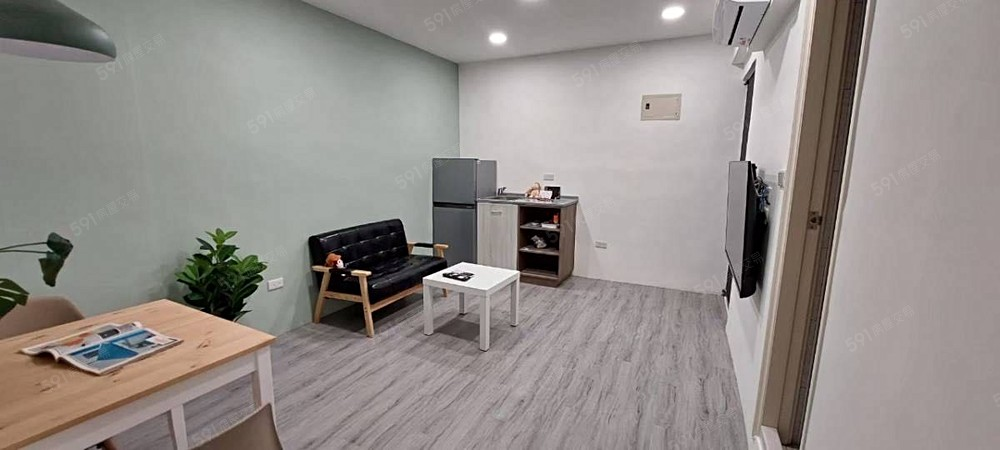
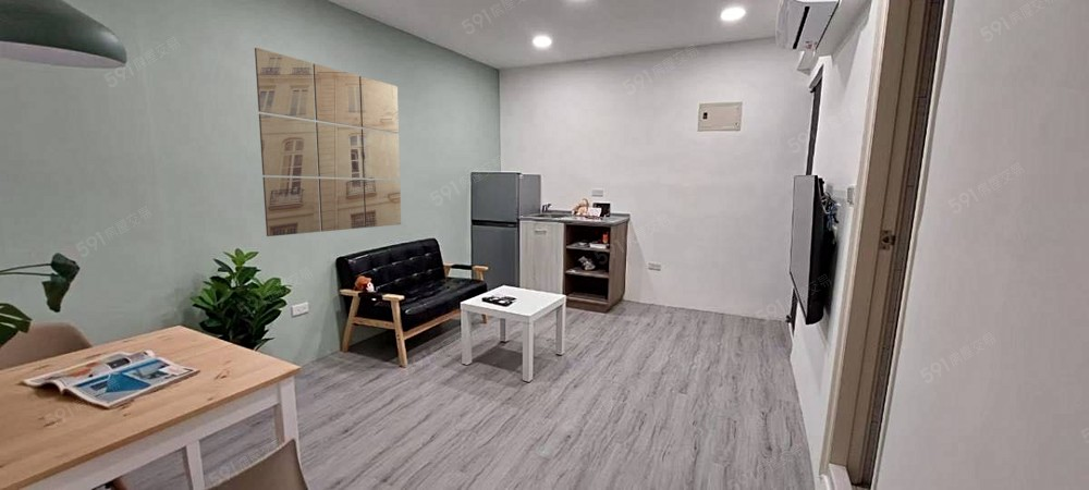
+ wall art (340, 151)
